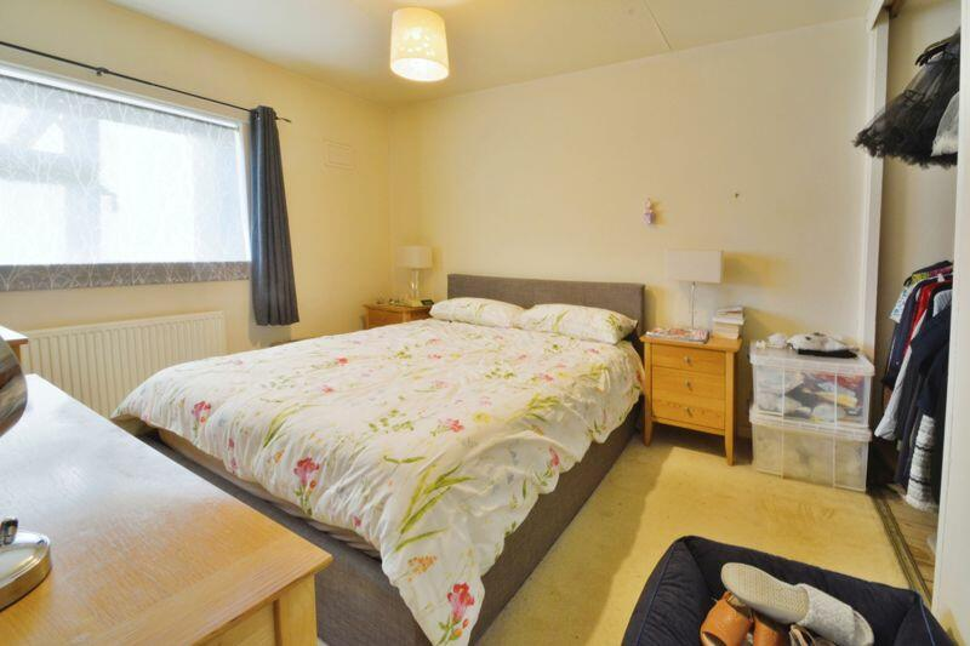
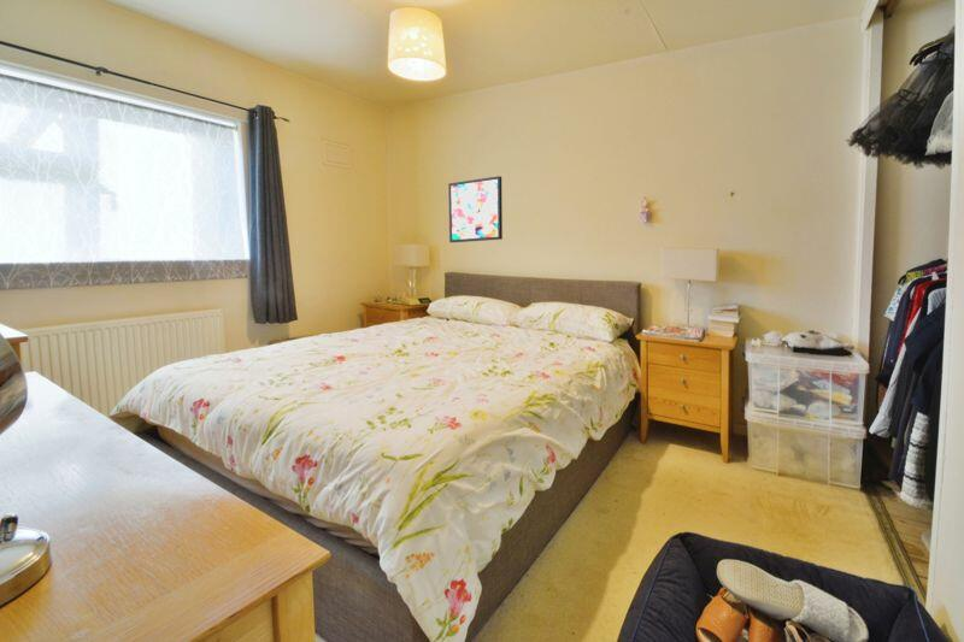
+ wall art (474, 210)
